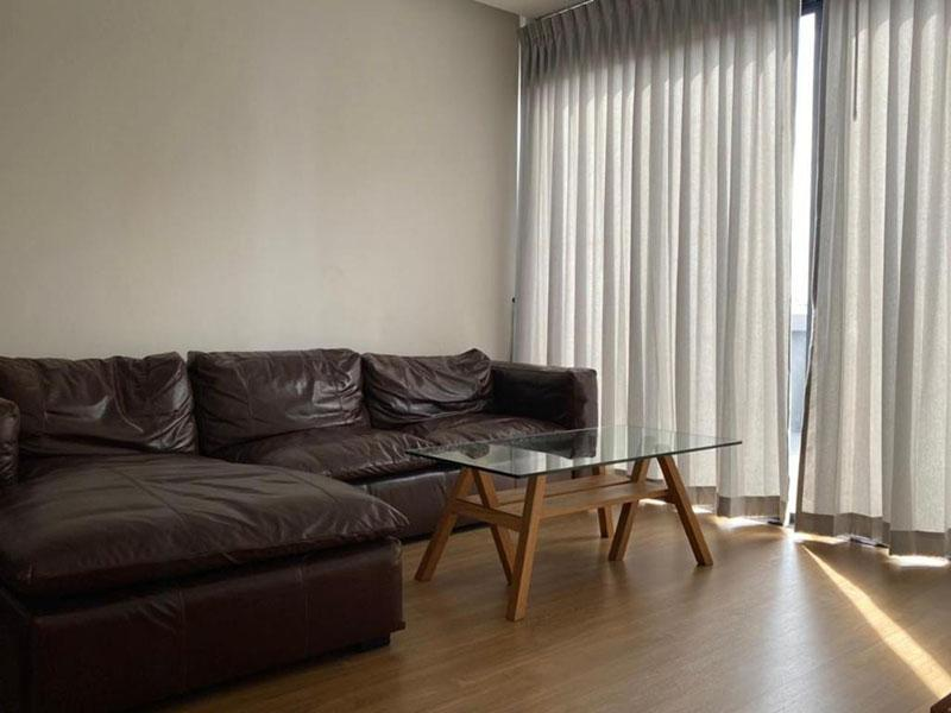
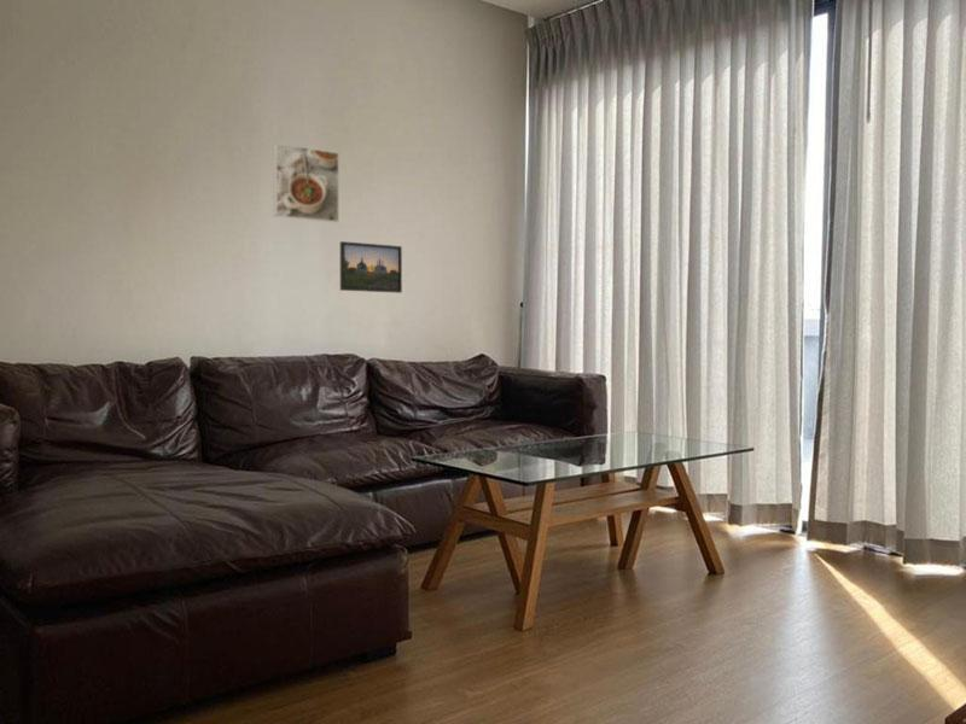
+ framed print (371, 267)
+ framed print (307, 183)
